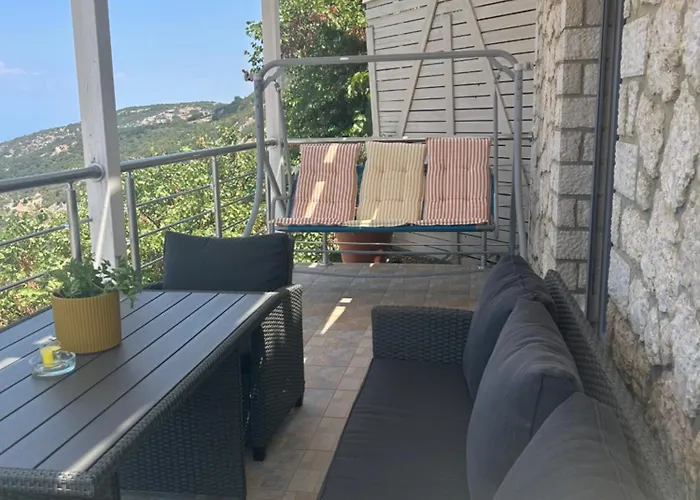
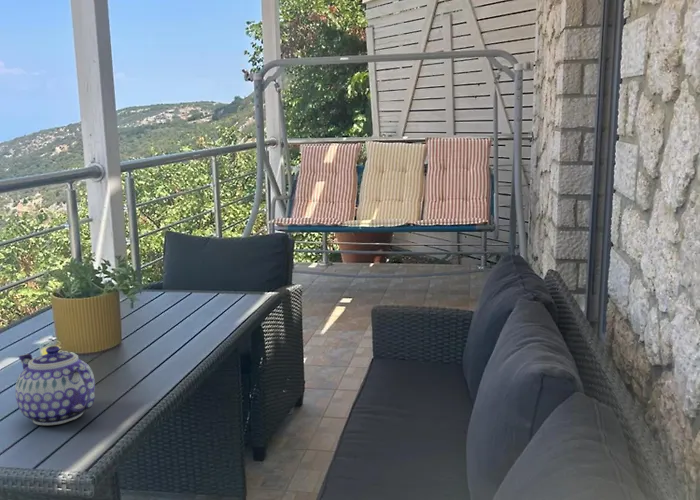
+ teapot (55, 381)
